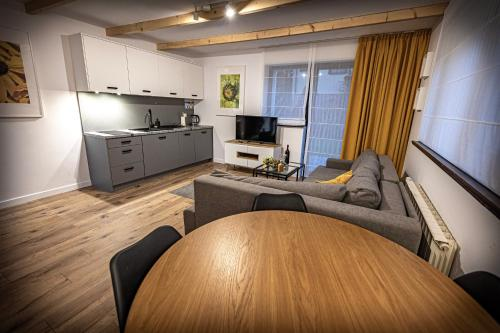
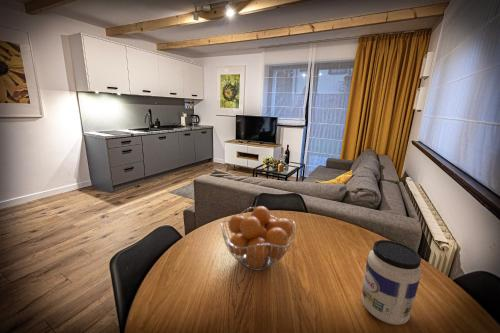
+ fruit basket (257, 237)
+ jar (389, 280)
